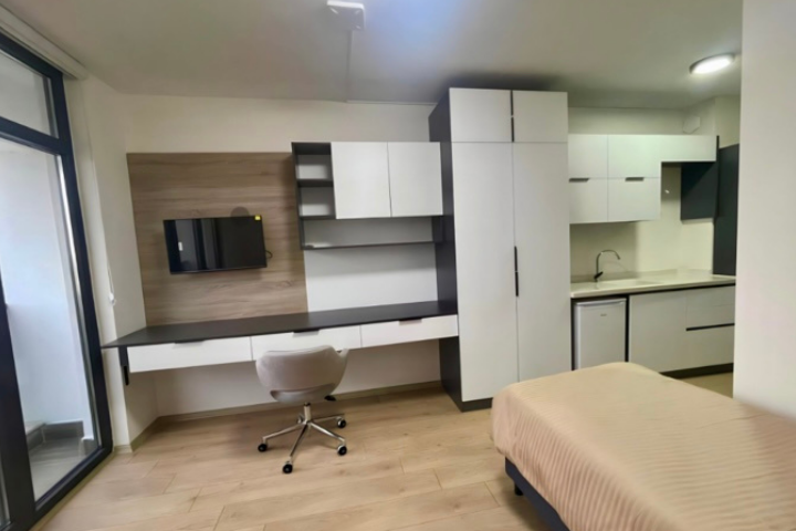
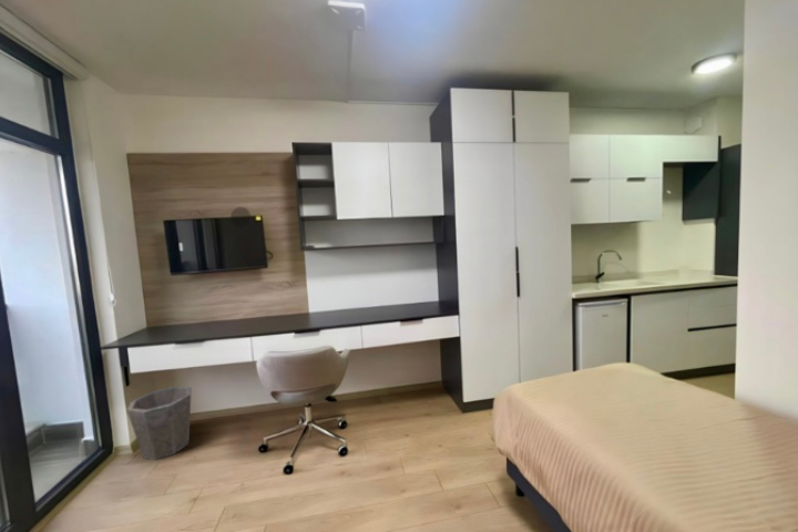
+ waste bin (164, 422)
